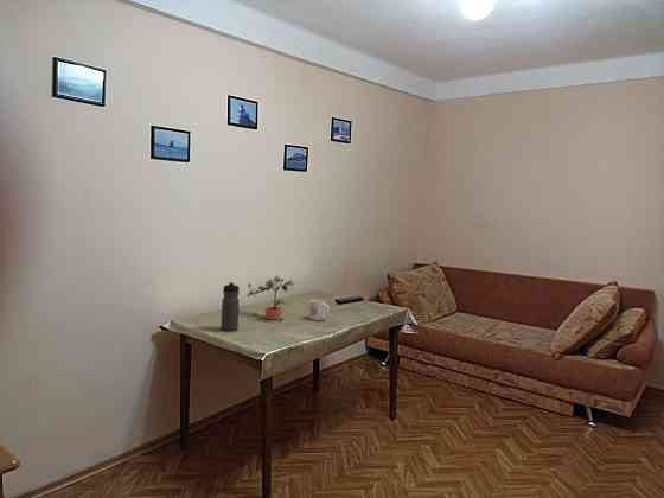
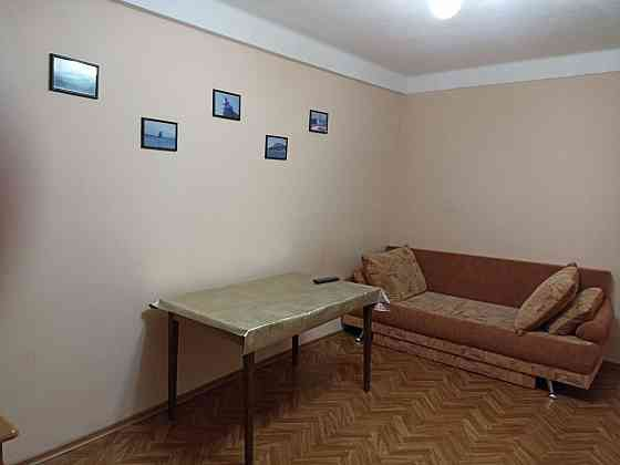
- potted plant (274, 296)
- mug (319, 309)
- water bottle (230, 305)
